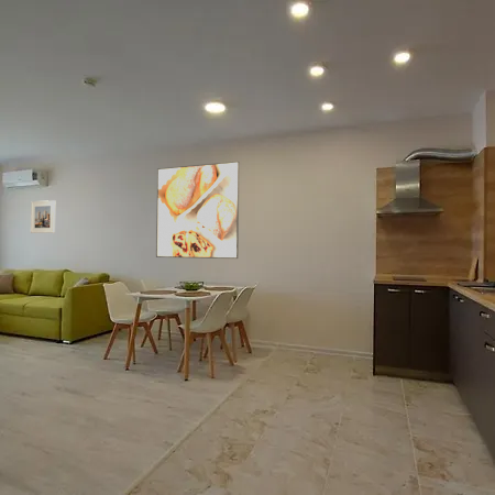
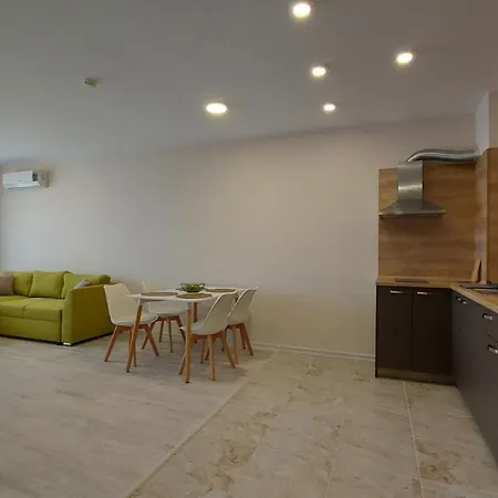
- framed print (196, 211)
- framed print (42, 217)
